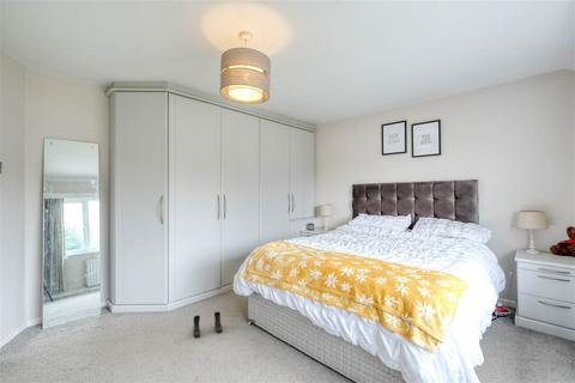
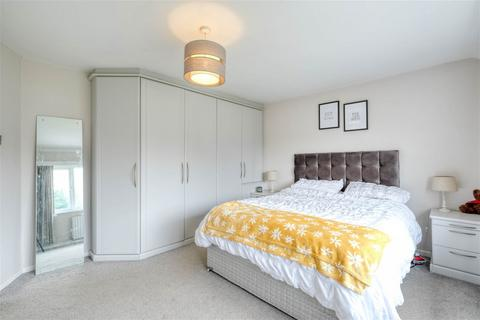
- boots (214, 323)
